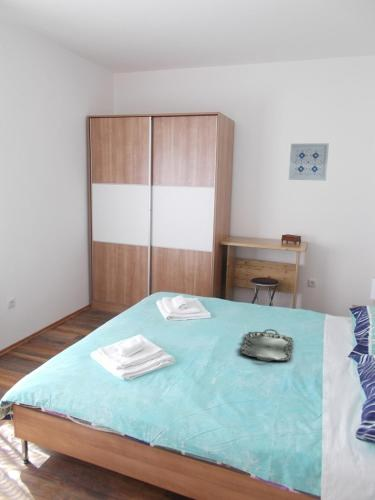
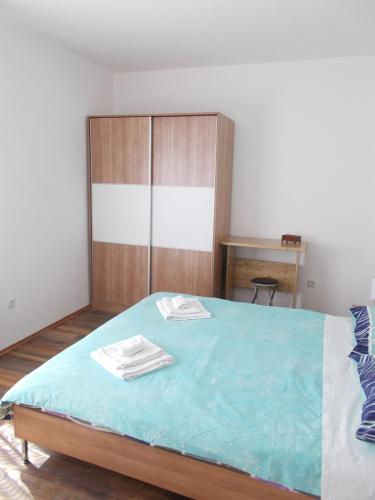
- wall art (308, 162)
- serving tray (267, 345)
